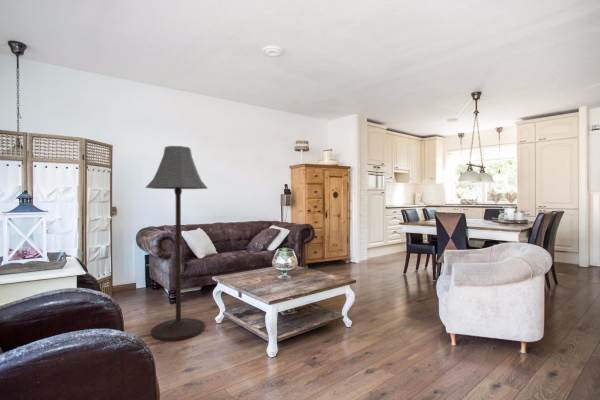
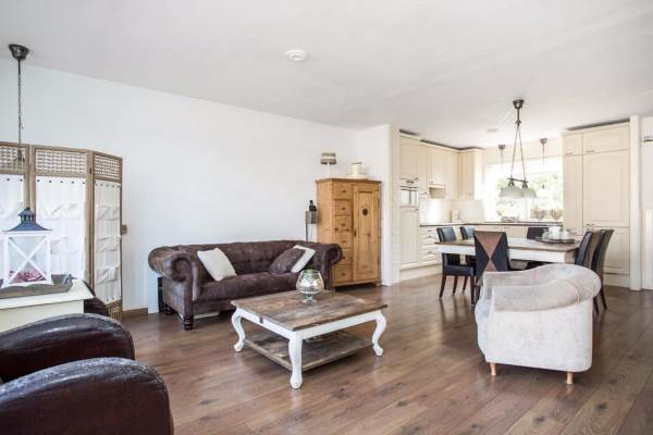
- floor lamp (178, 239)
